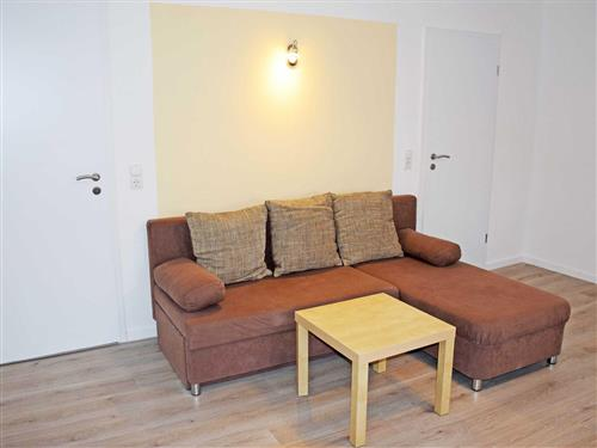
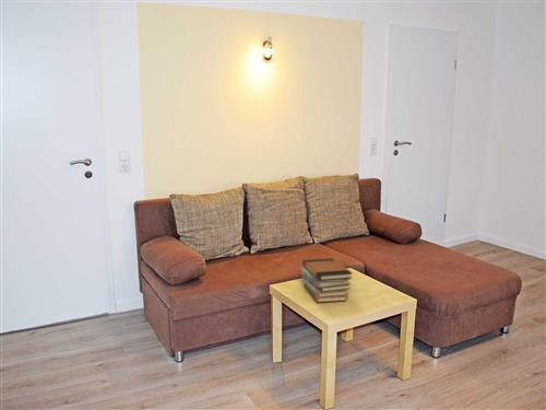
+ book stack (324, 279)
